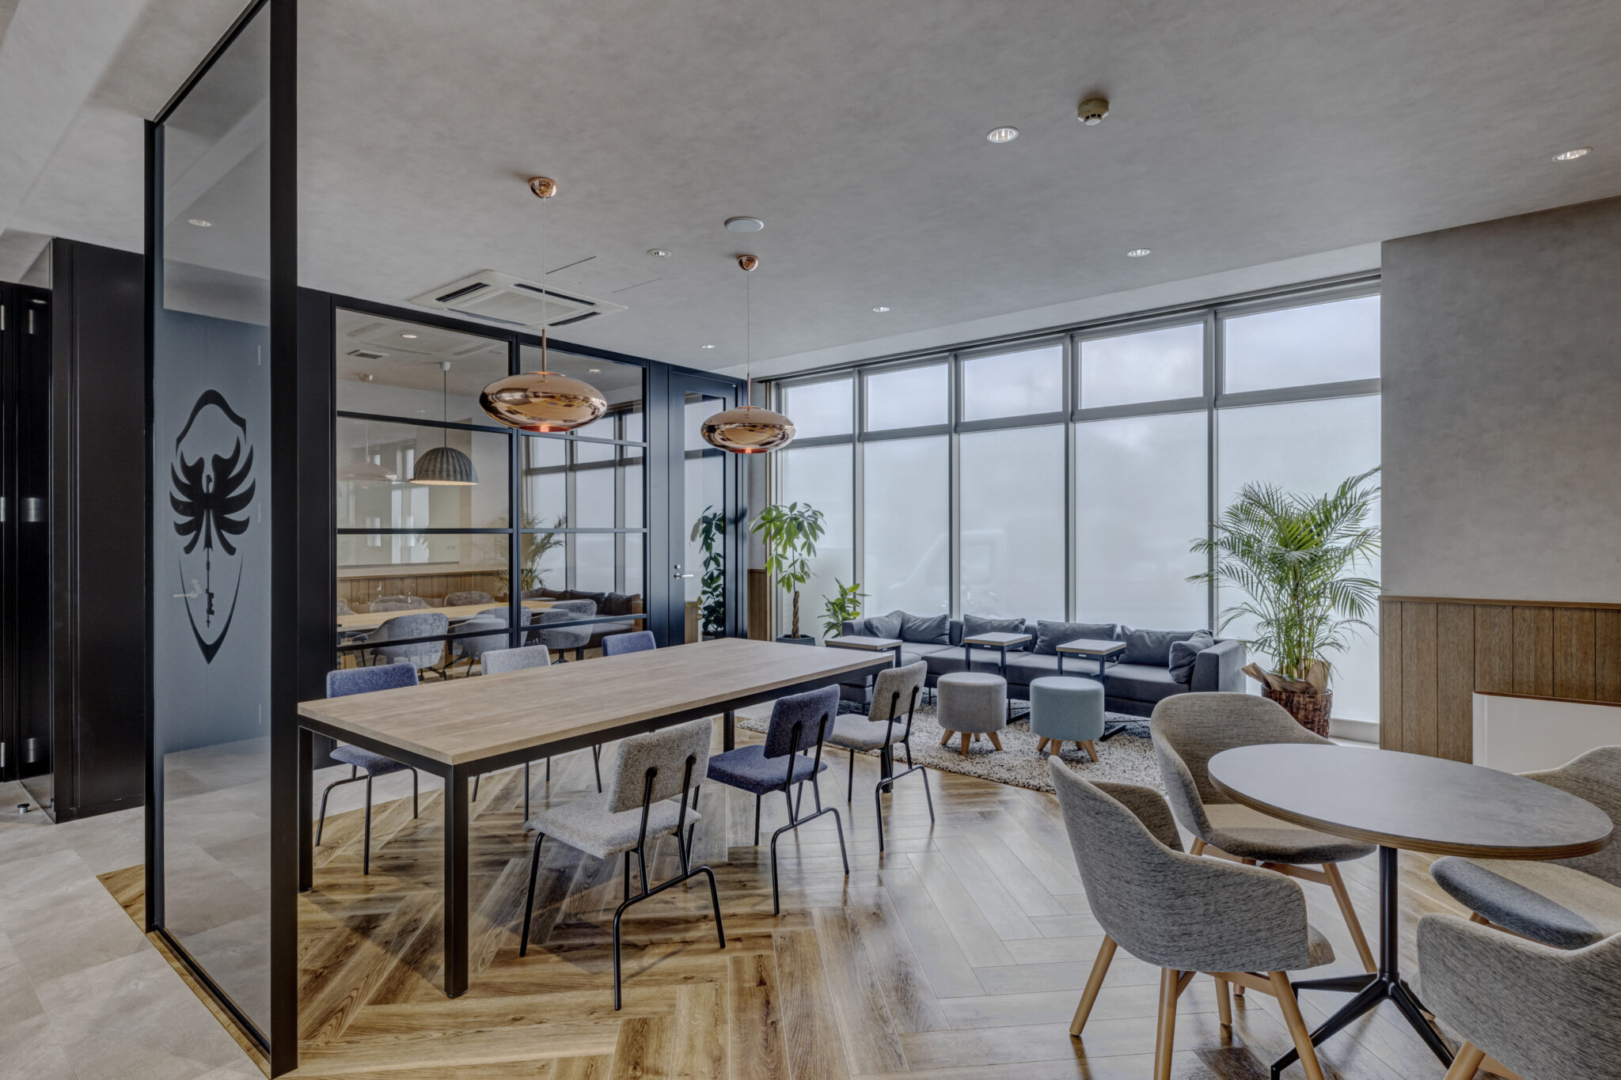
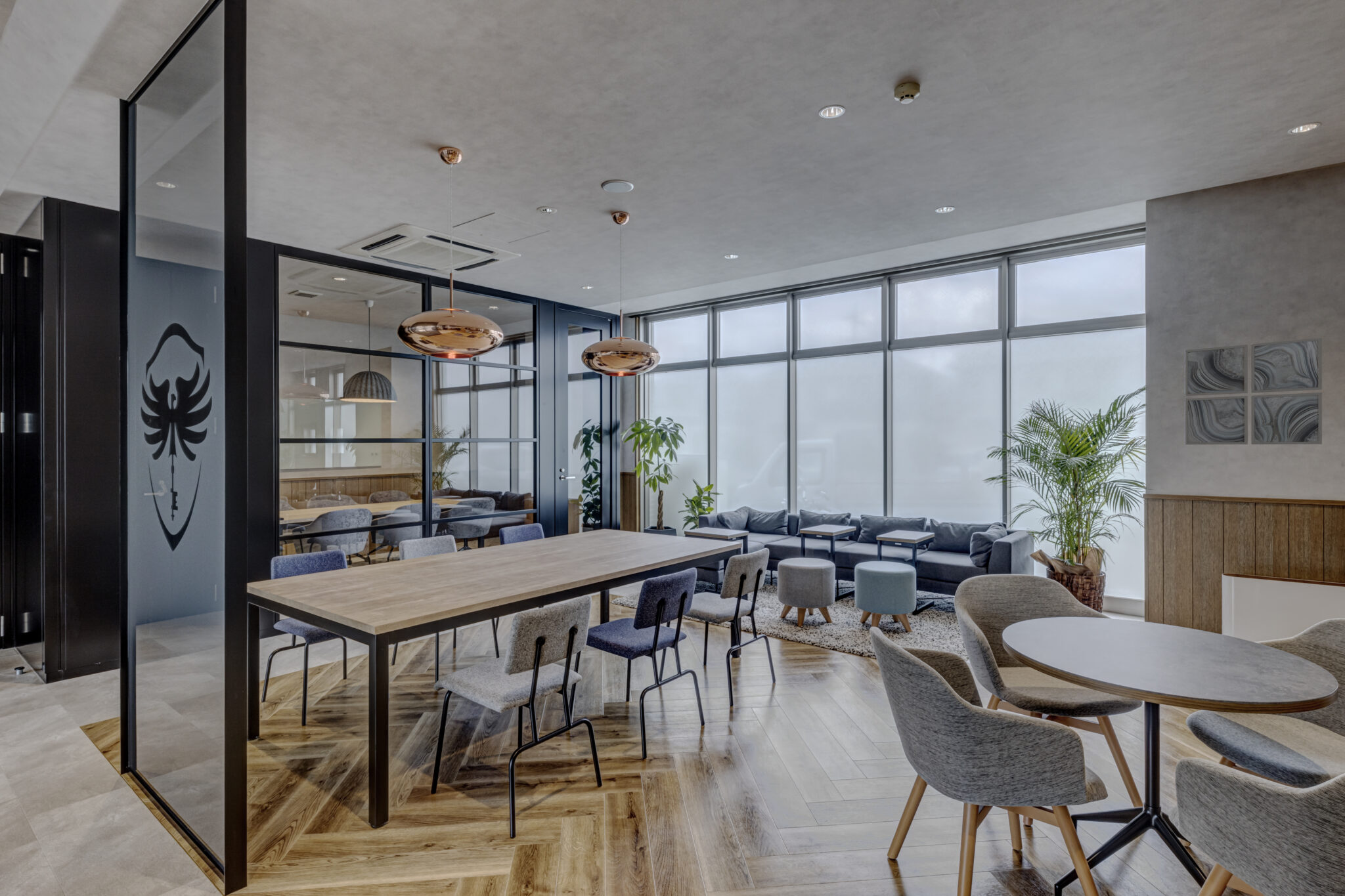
+ wall art (1251, 393)
